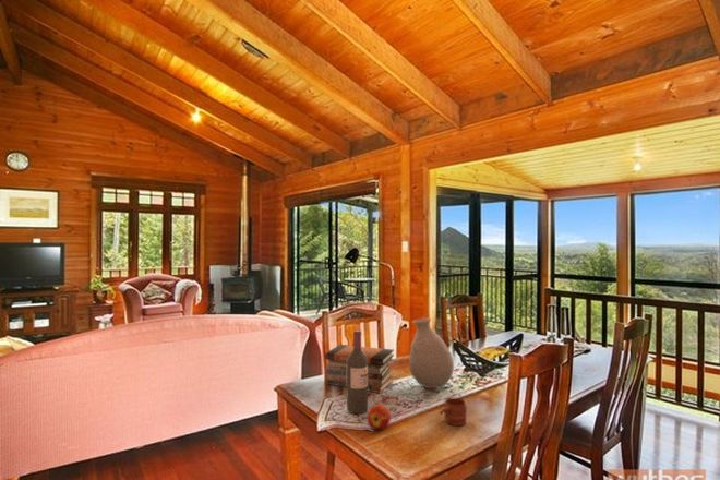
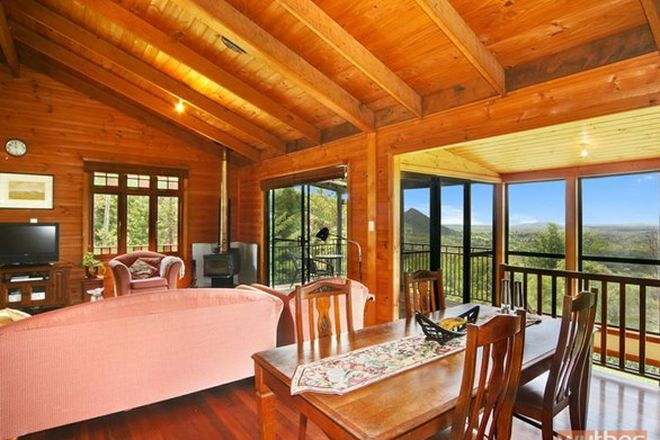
- mug (451, 412)
- vase (431, 352)
- apple (379, 416)
- book stack (368, 367)
- wine bottle (357, 370)
